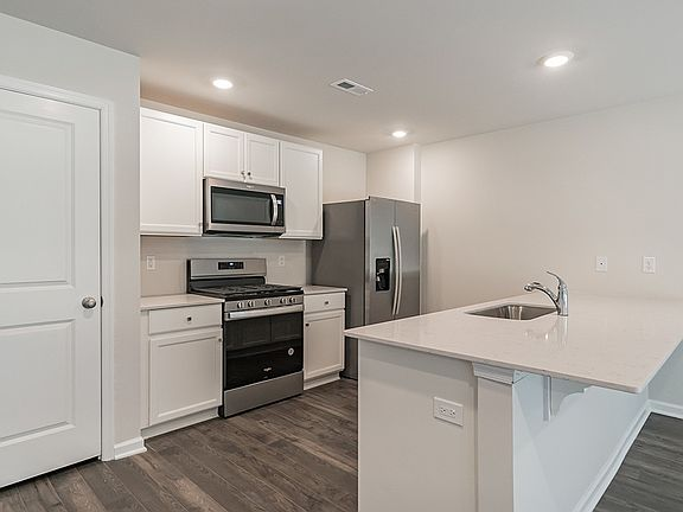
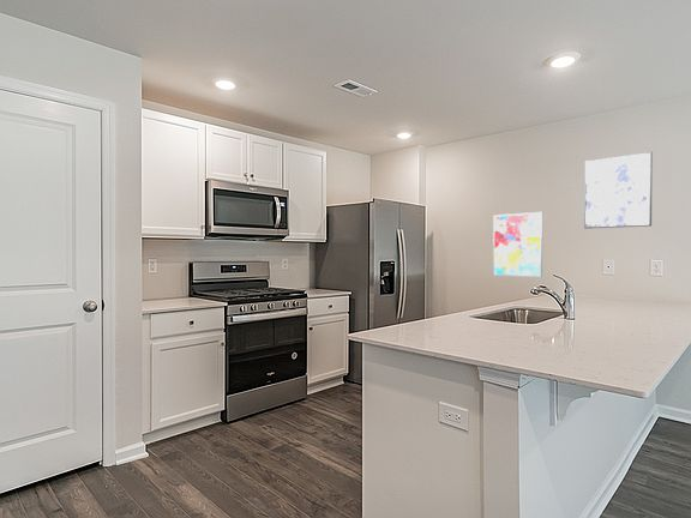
+ wall art (516, 245)
+ wall art (617, 192)
